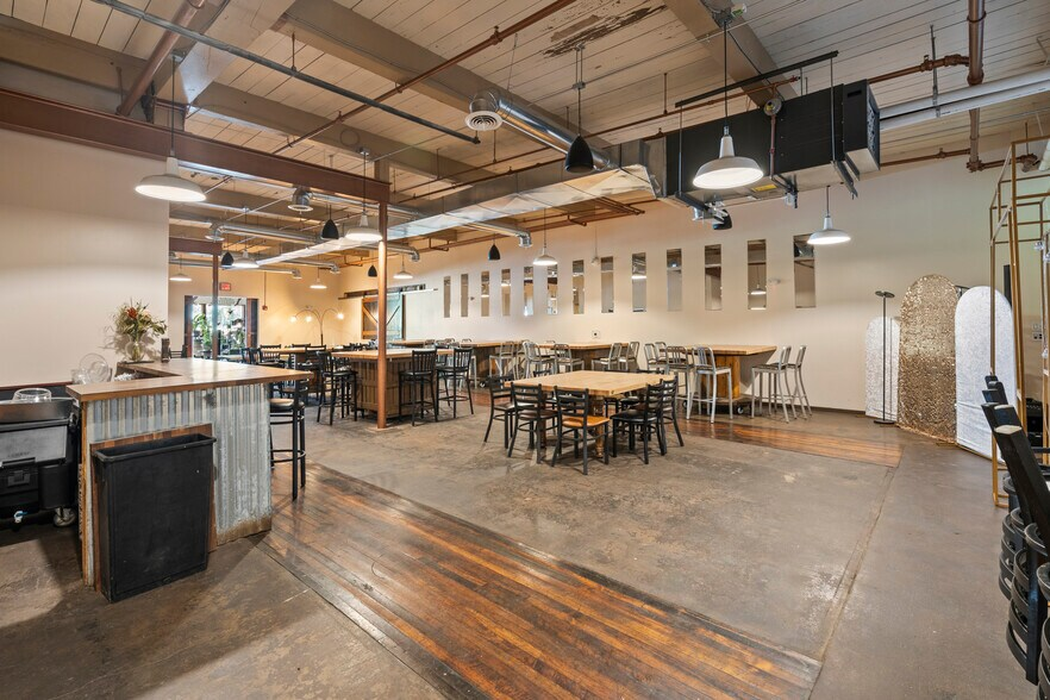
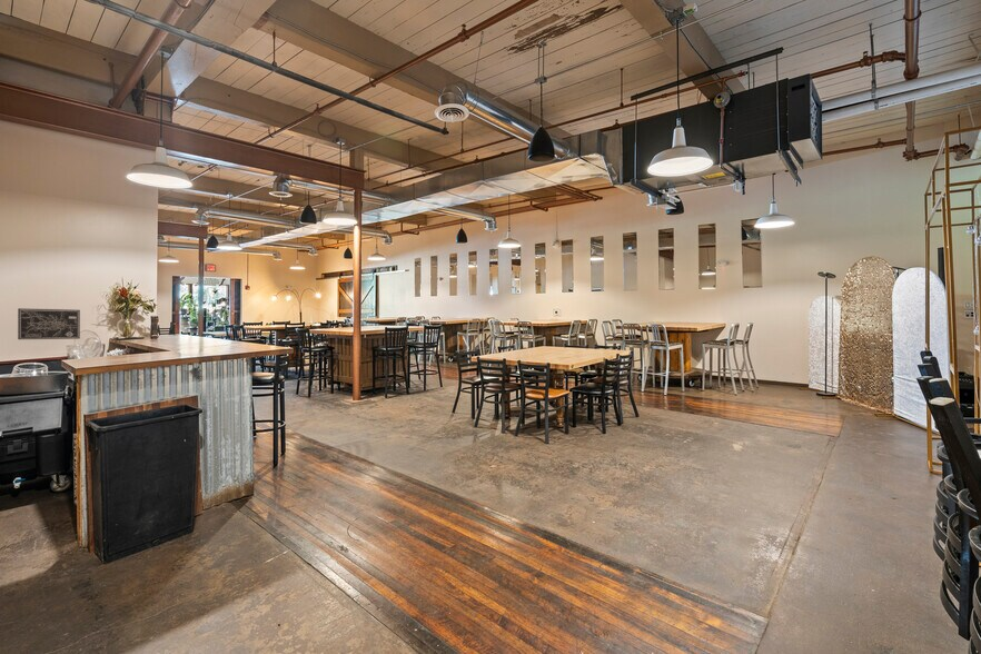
+ wall art (50, 324)
